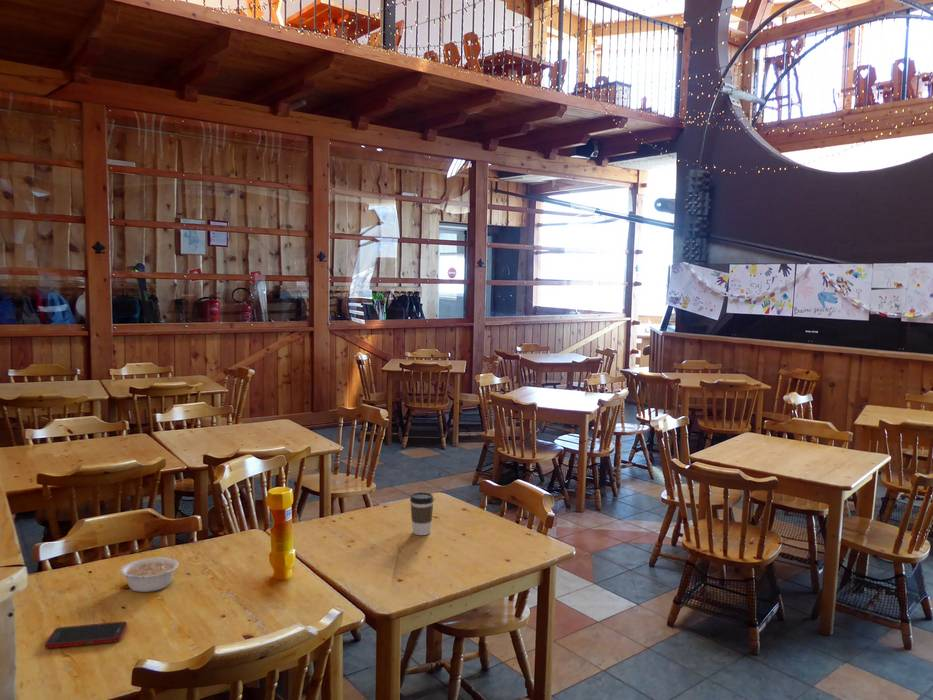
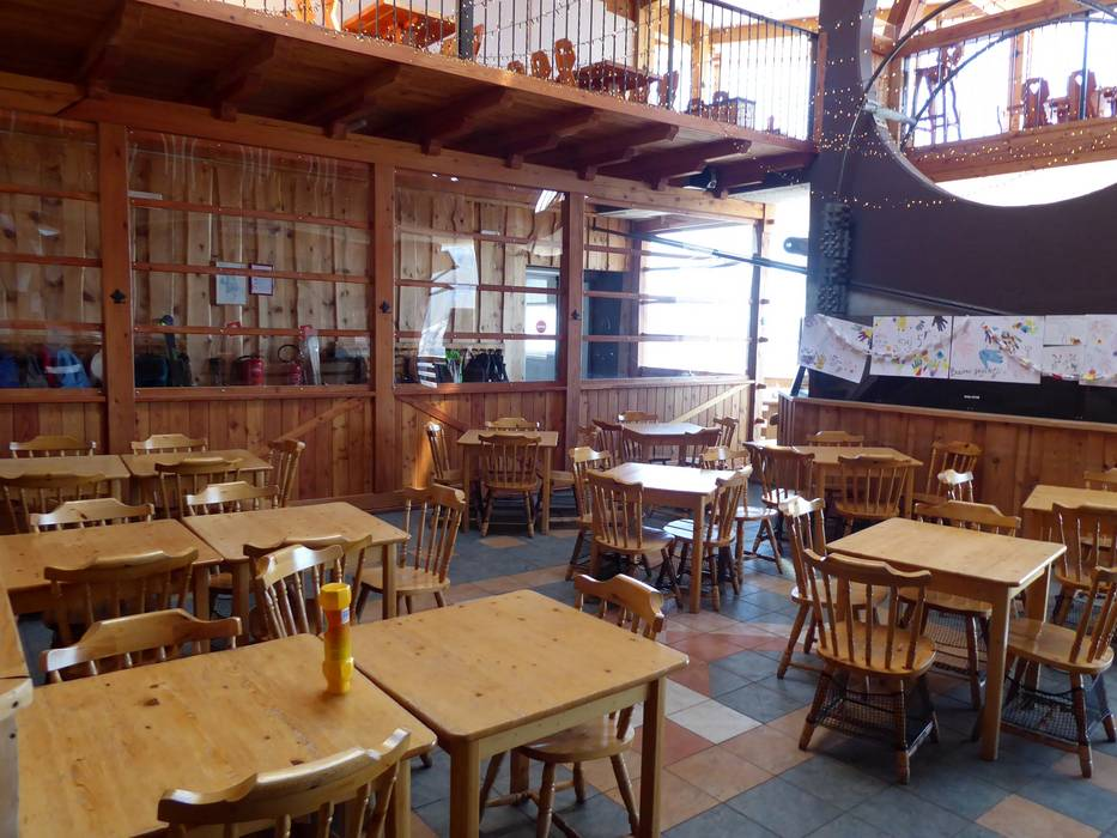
- legume (152, 574)
- coffee cup (421, 513)
- cell phone (87, 634)
